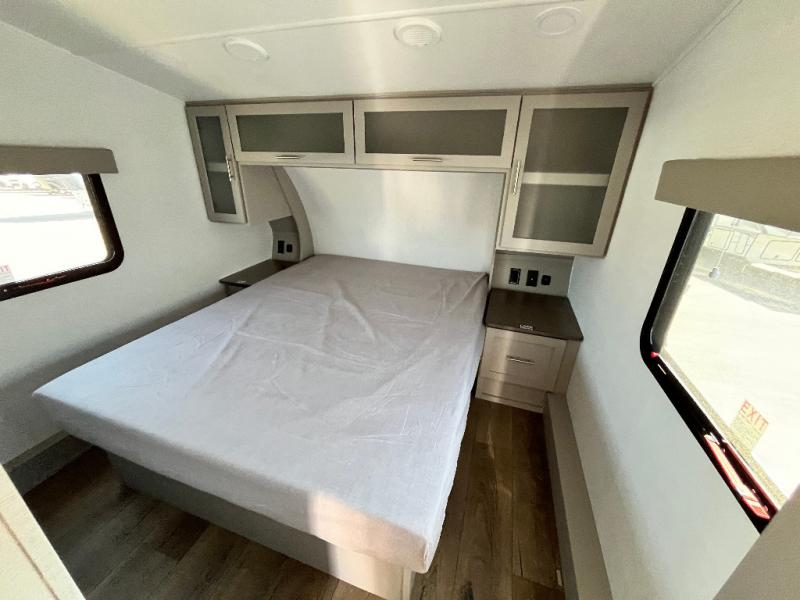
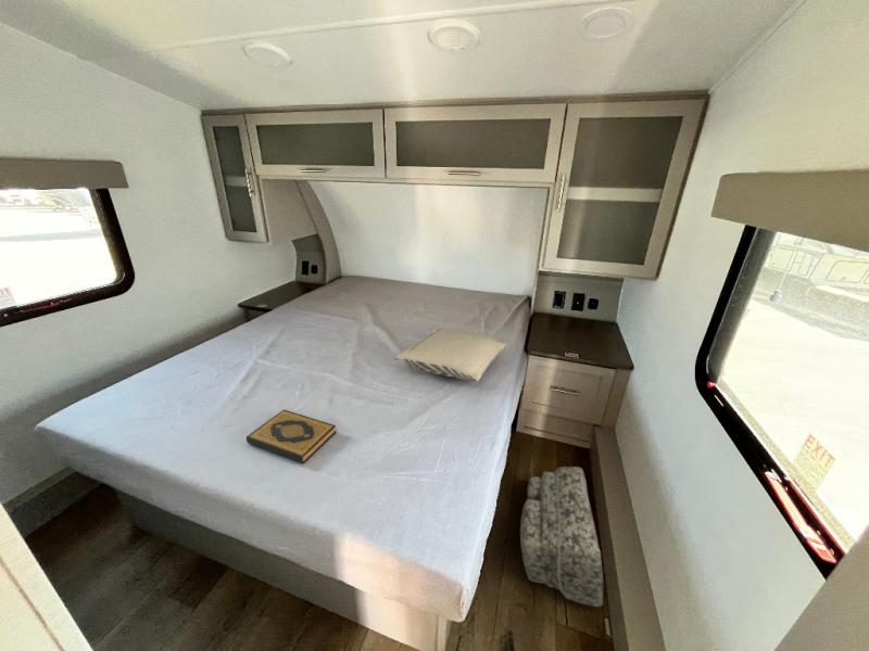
+ backpack (559, 521)
+ pillow (453, 352)
+ hardback book (292, 434)
